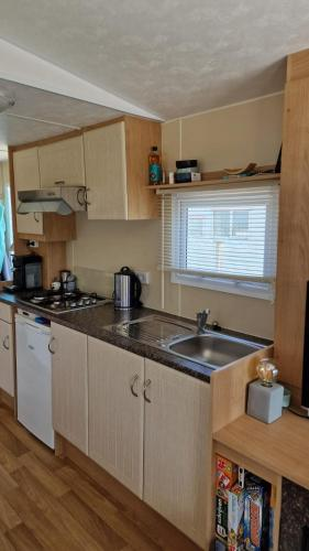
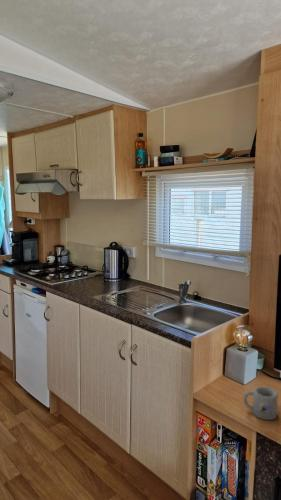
+ mug (260, 401)
